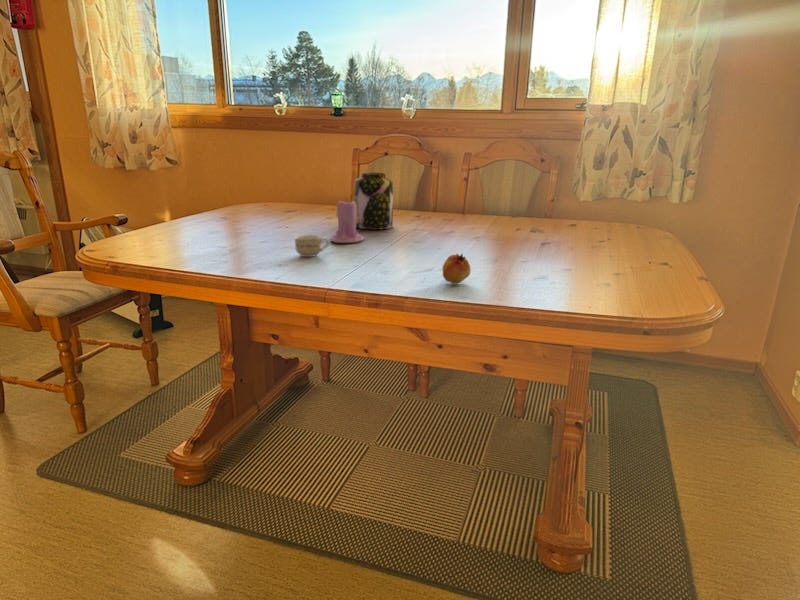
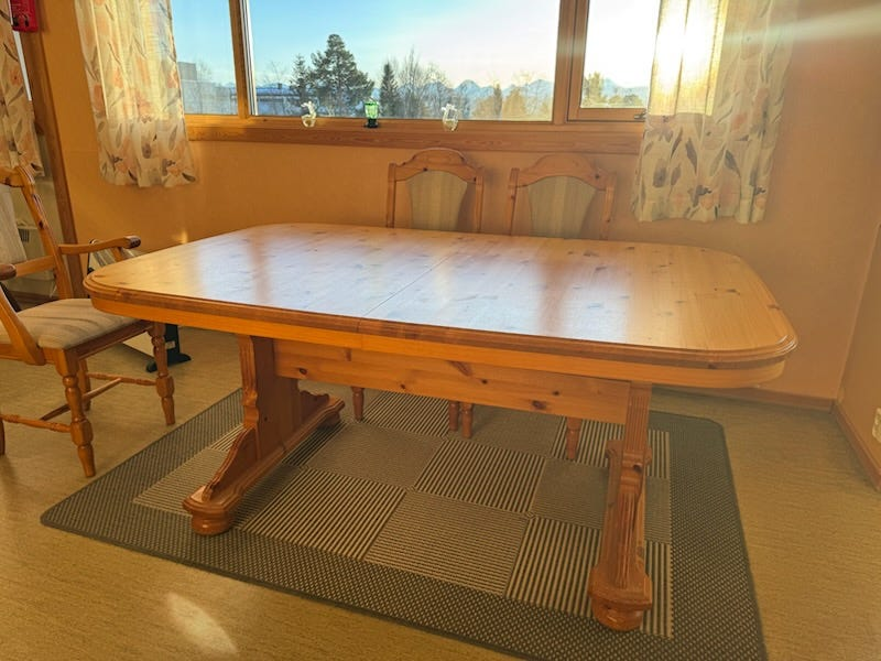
- cup (312, 246)
- fruit (456, 267)
- candle (346, 217)
- jar (373, 200)
